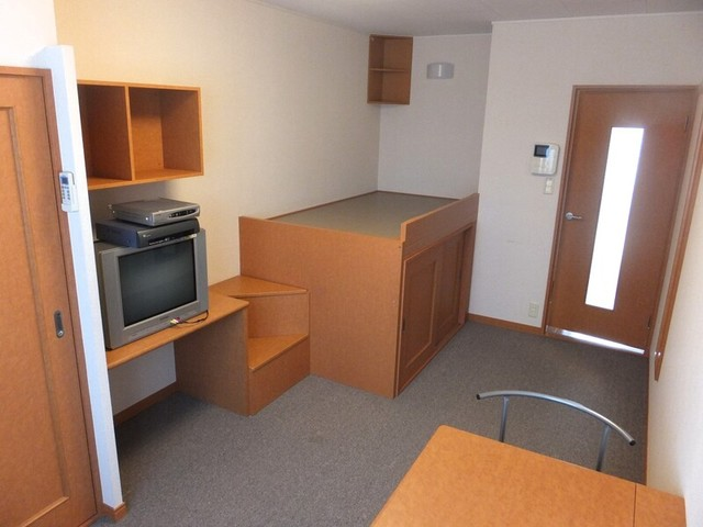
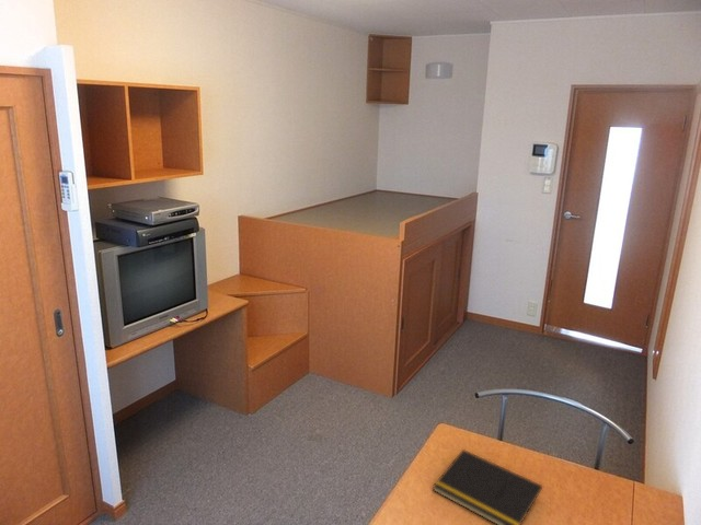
+ notepad (486, 487)
